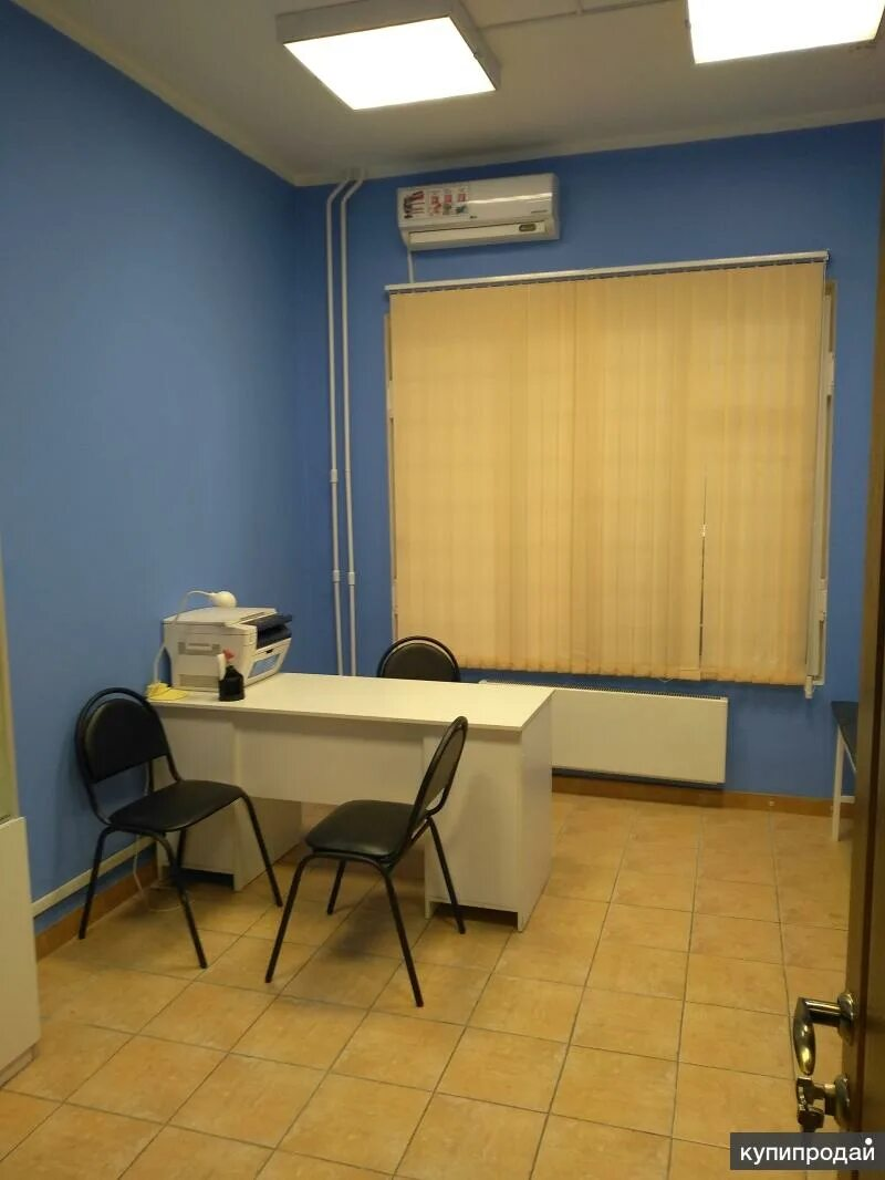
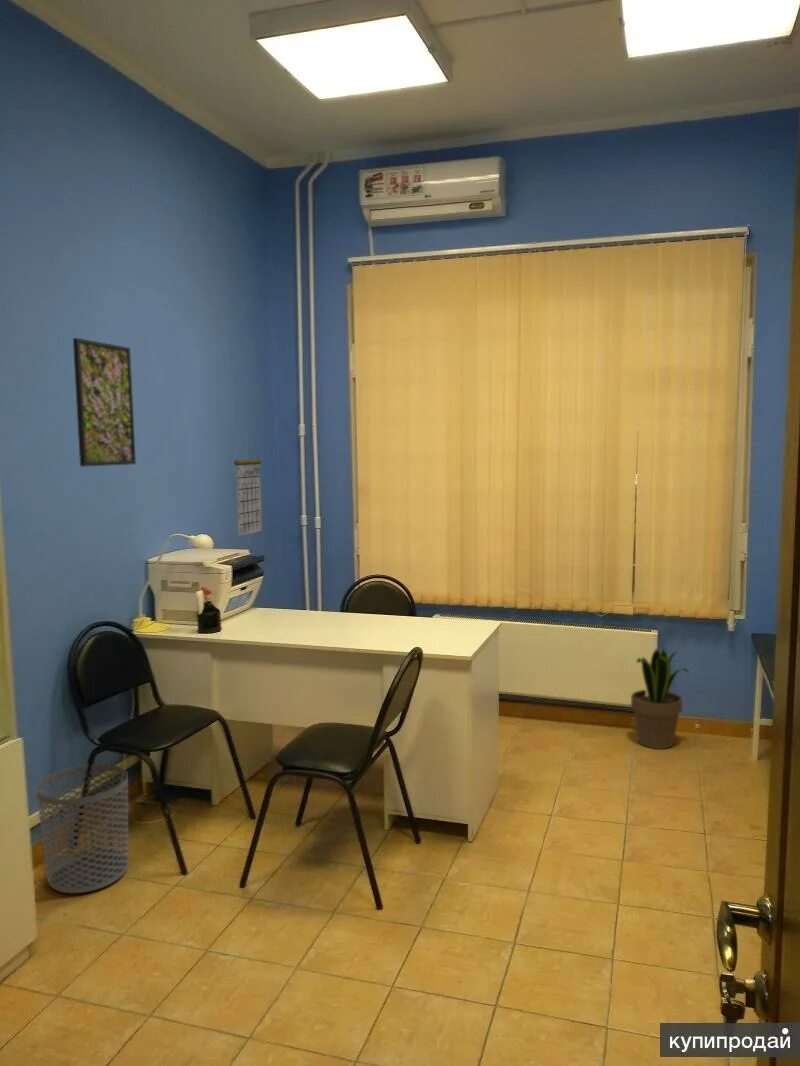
+ waste bin (85, 827)
+ calendar (248, 488)
+ potted plant (659, 696)
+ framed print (106, 404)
